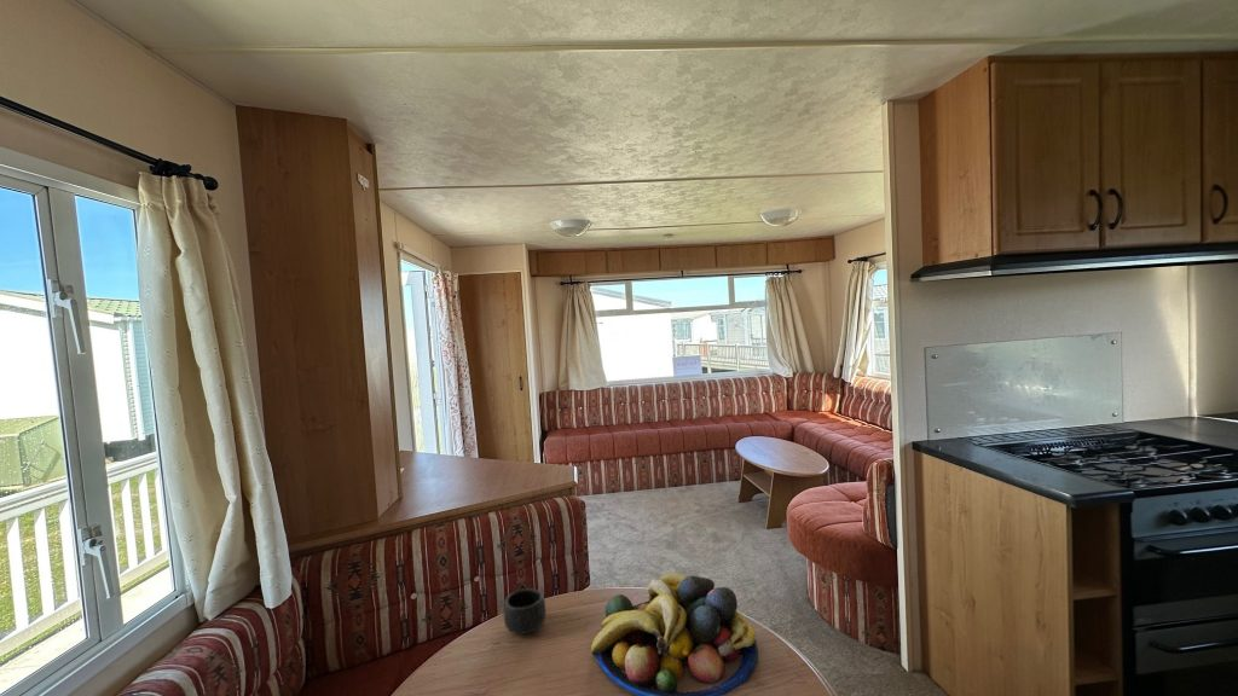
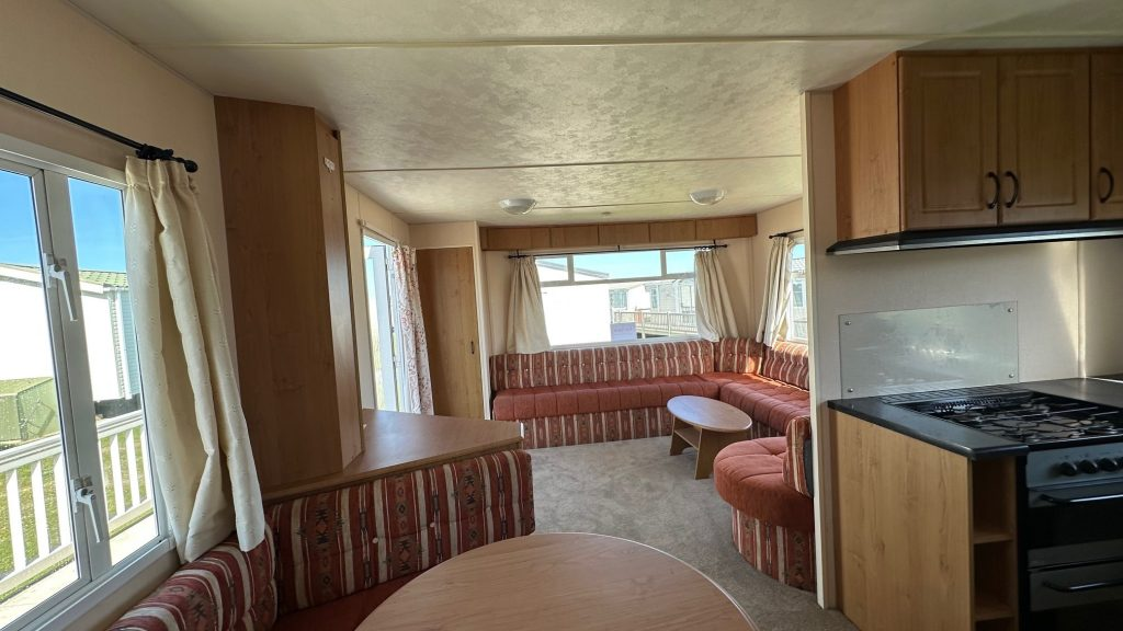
- mug (523, 615)
- fruit bowl (673, 617)
